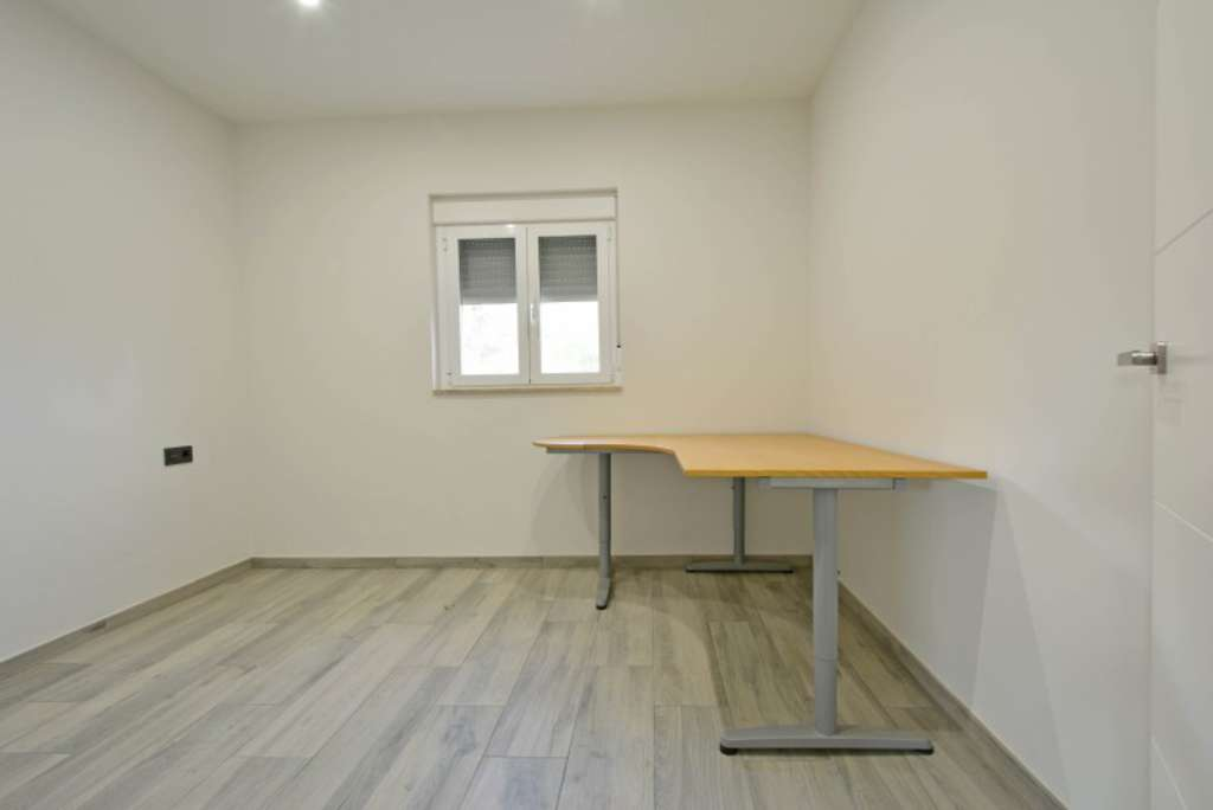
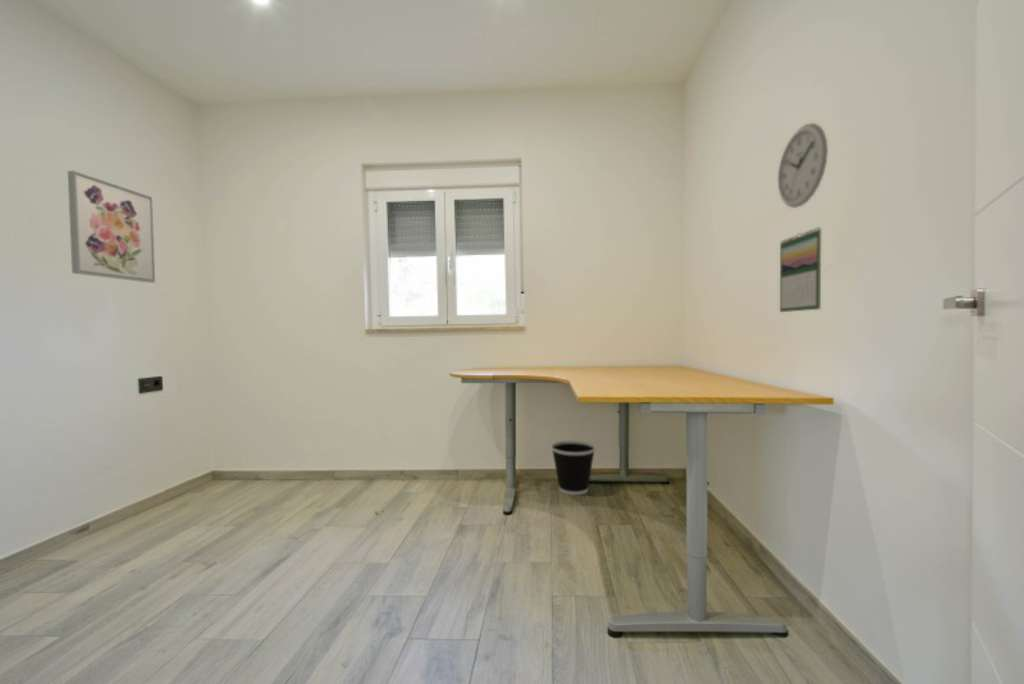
+ calendar (798, 272)
+ wall art (115, 231)
+ wall clock (799, 167)
+ wastebasket (573, 467)
